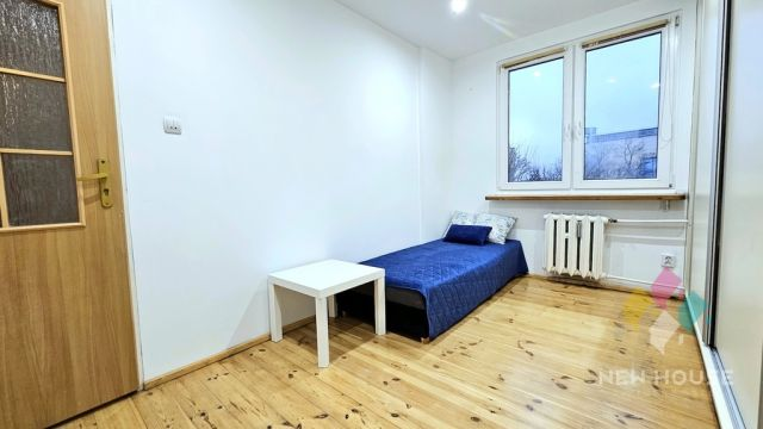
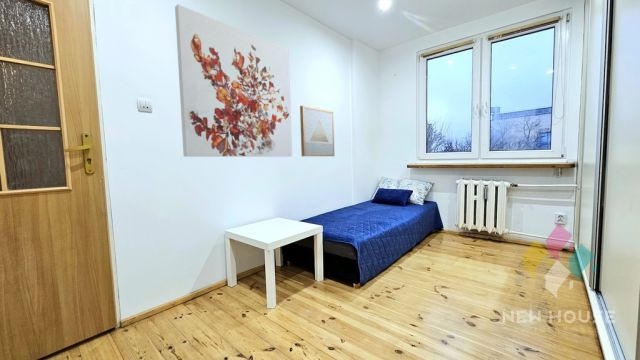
+ wall art (318, 132)
+ wall art (244, 94)
